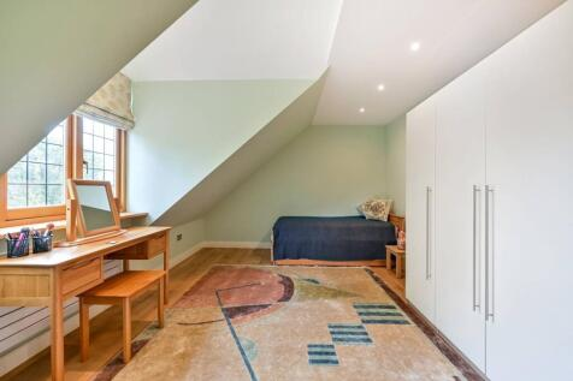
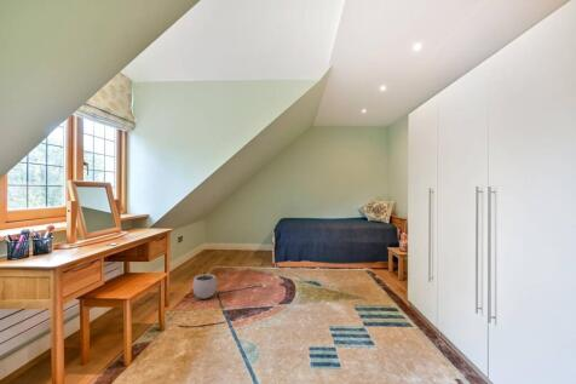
+ plant pot (205, 282)
